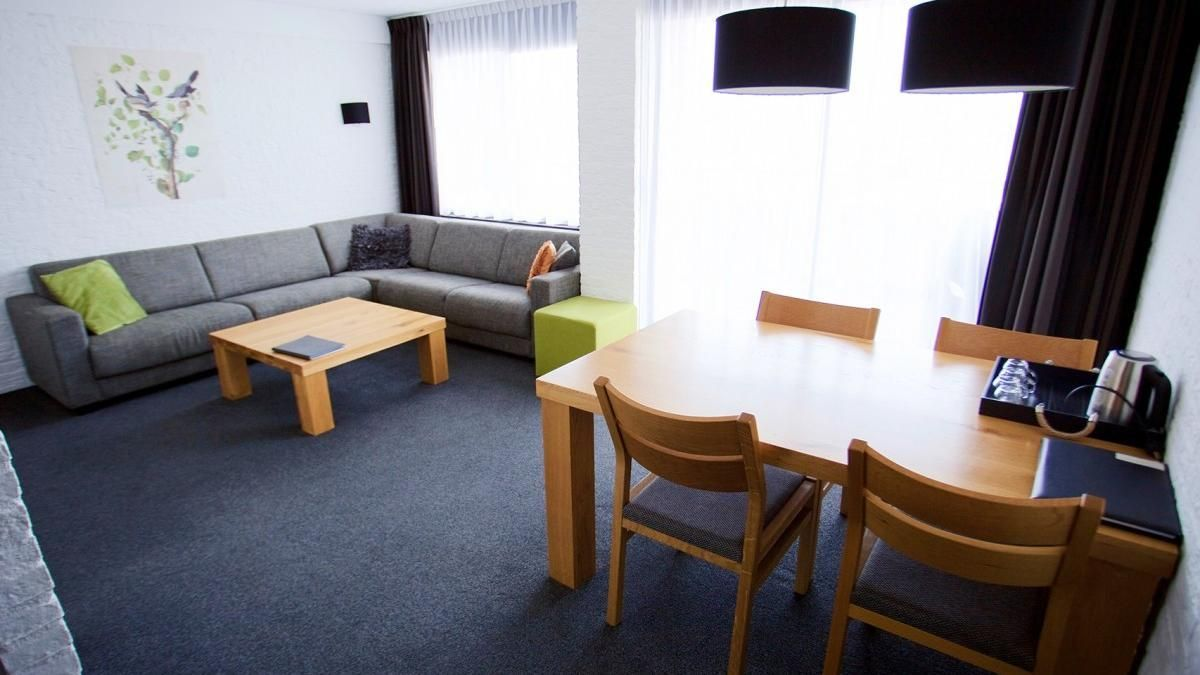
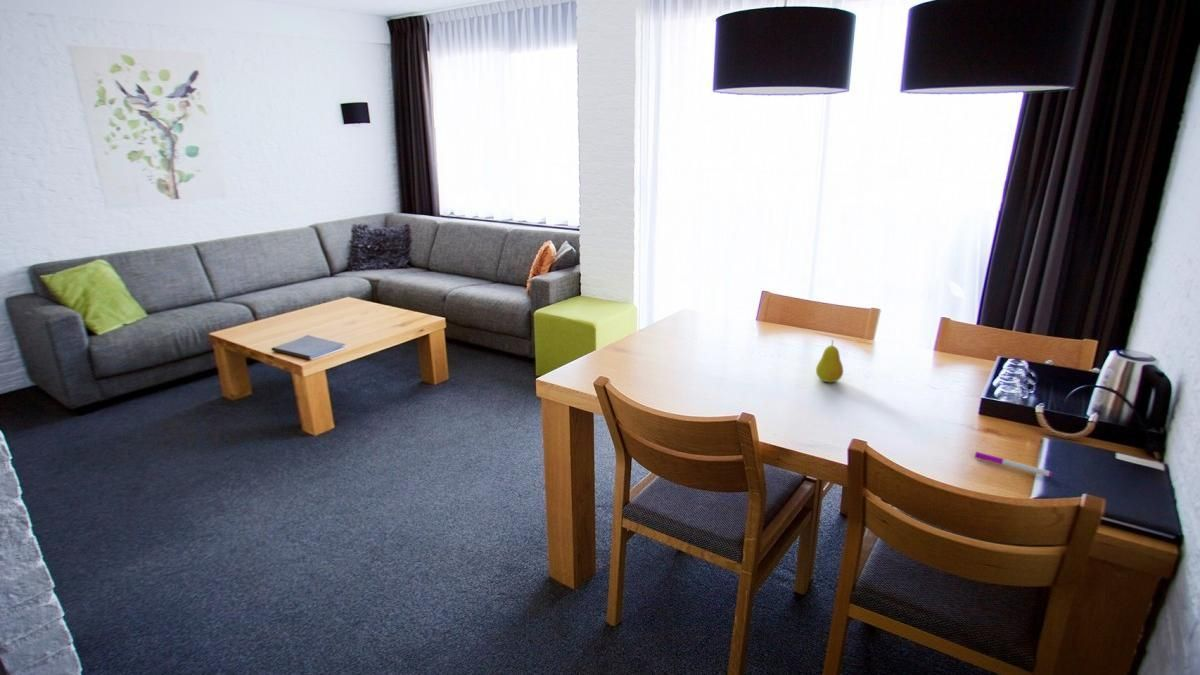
+ fruit (830, 360)
+ pen (1012, 464)
